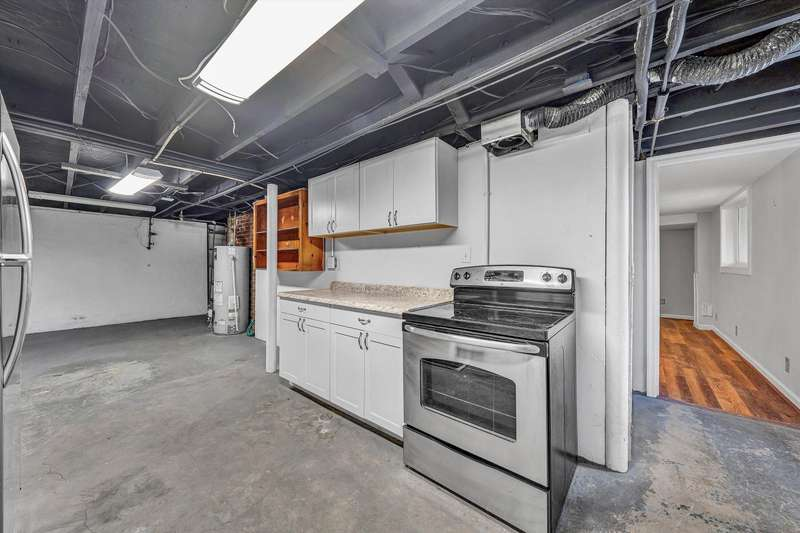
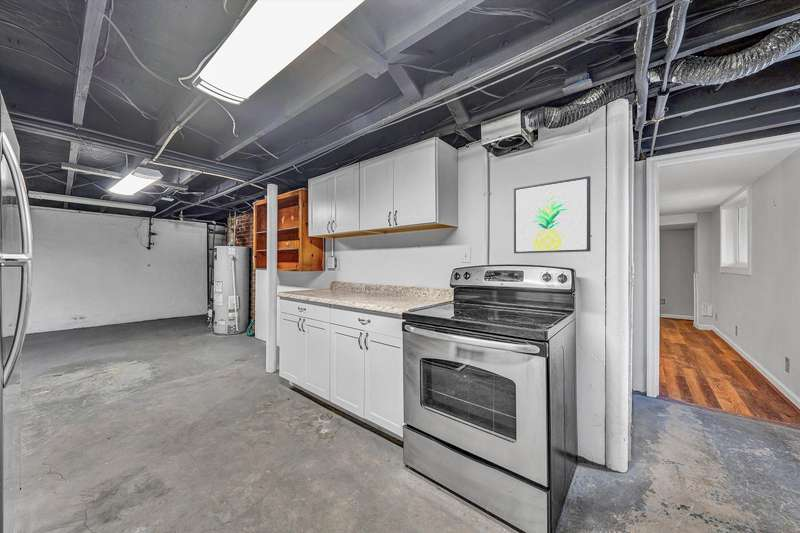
+ wall art (549, 217)
